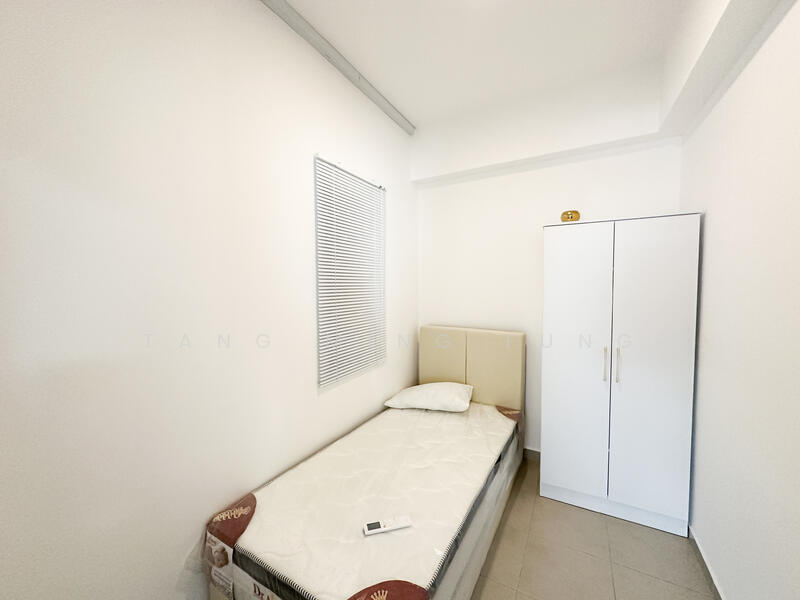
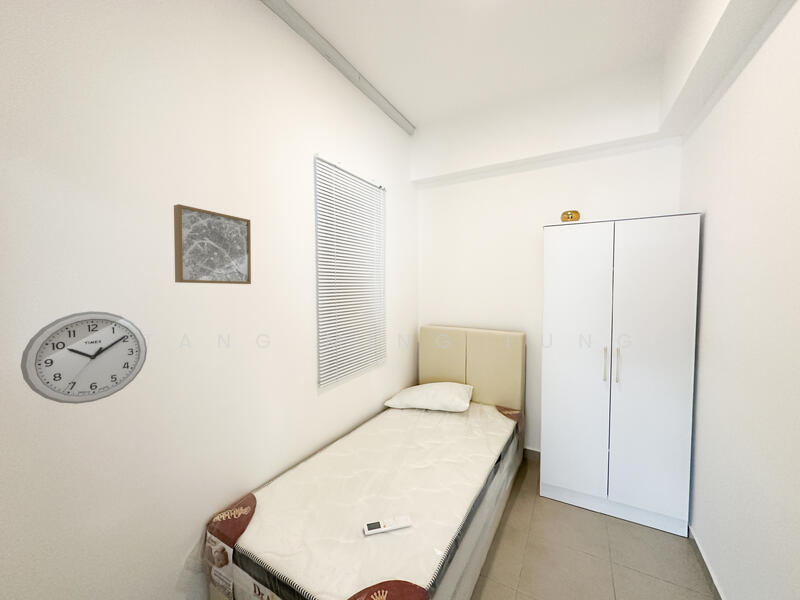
+ wall clock (92, 356)
+ wall art (216, 248)
